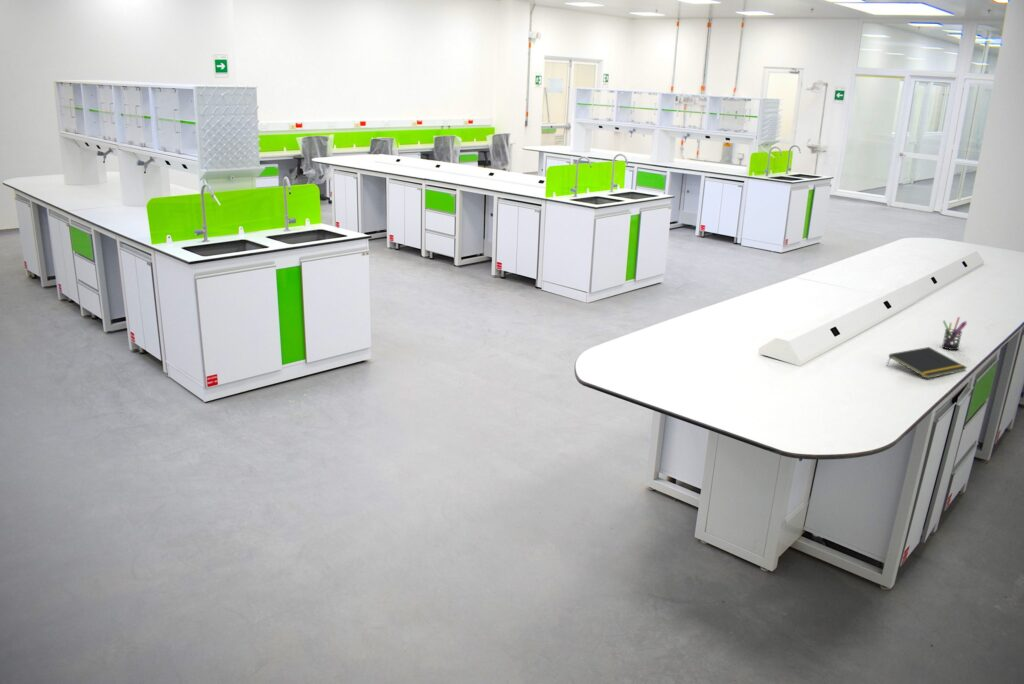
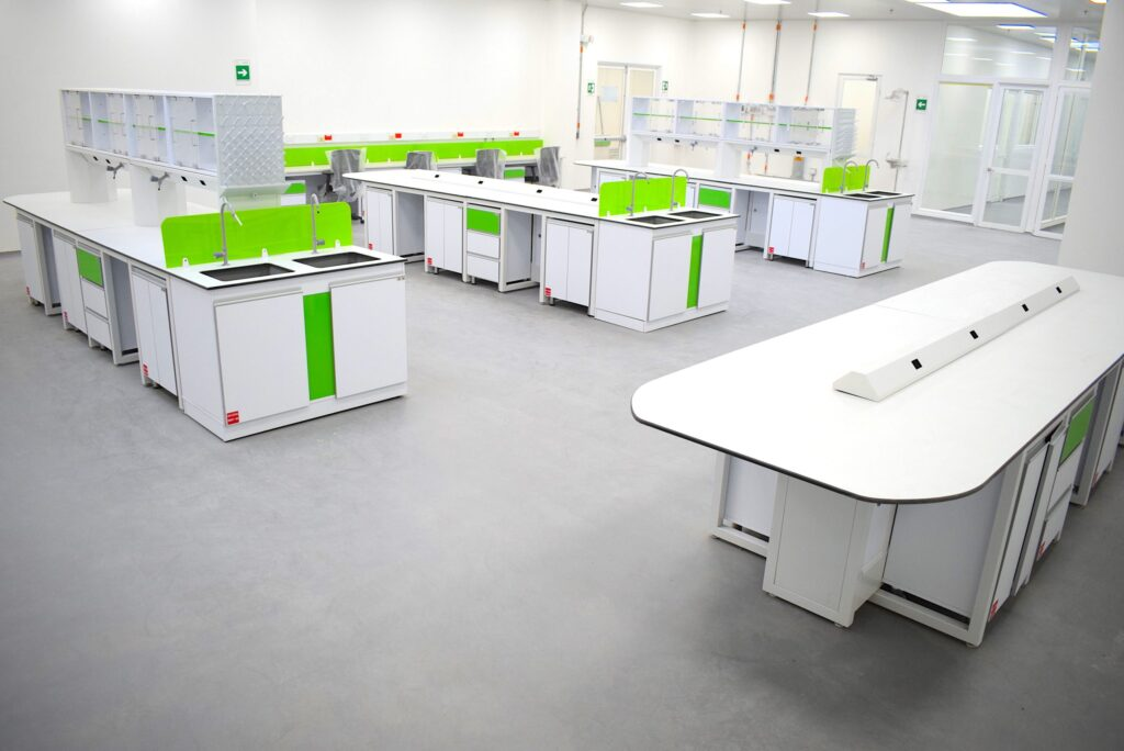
- pen holder (951, 332)
- notepad (927, 362)
